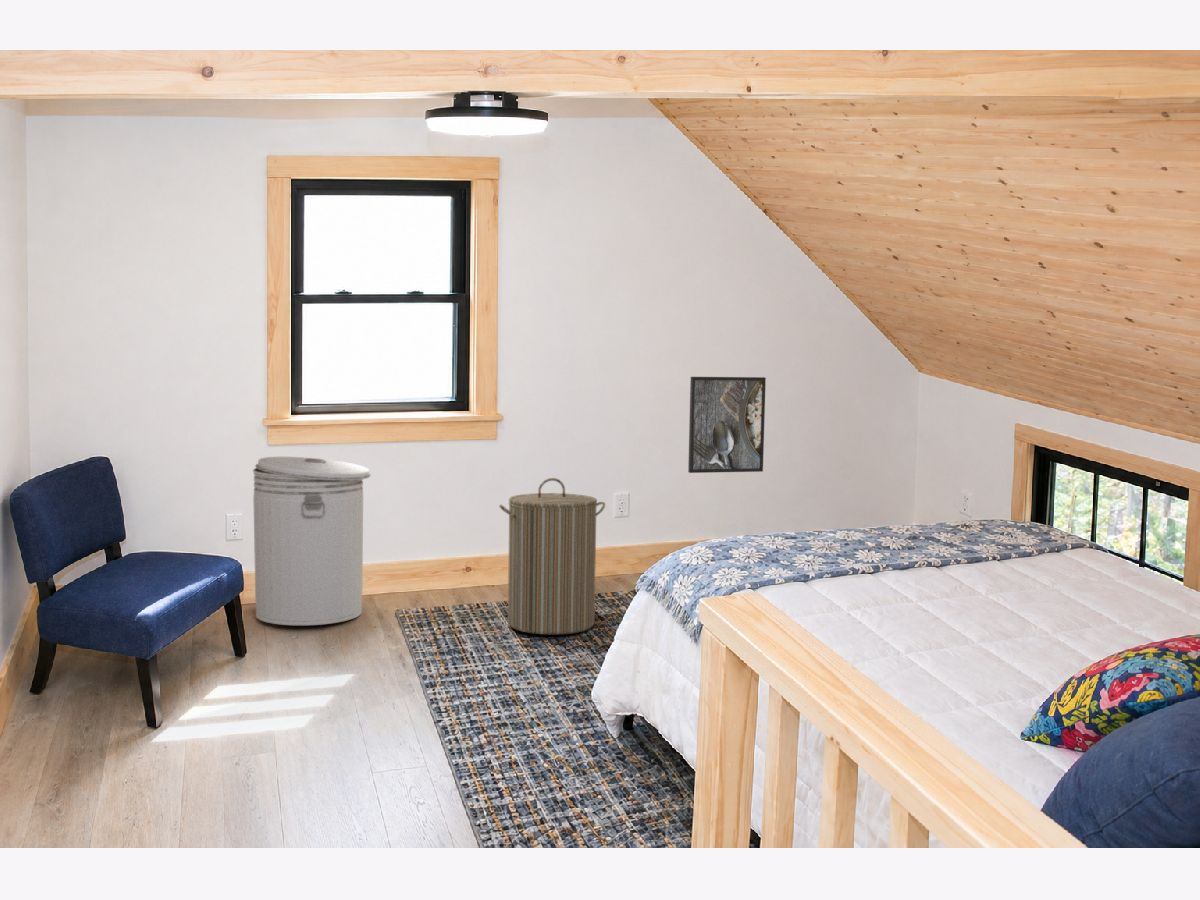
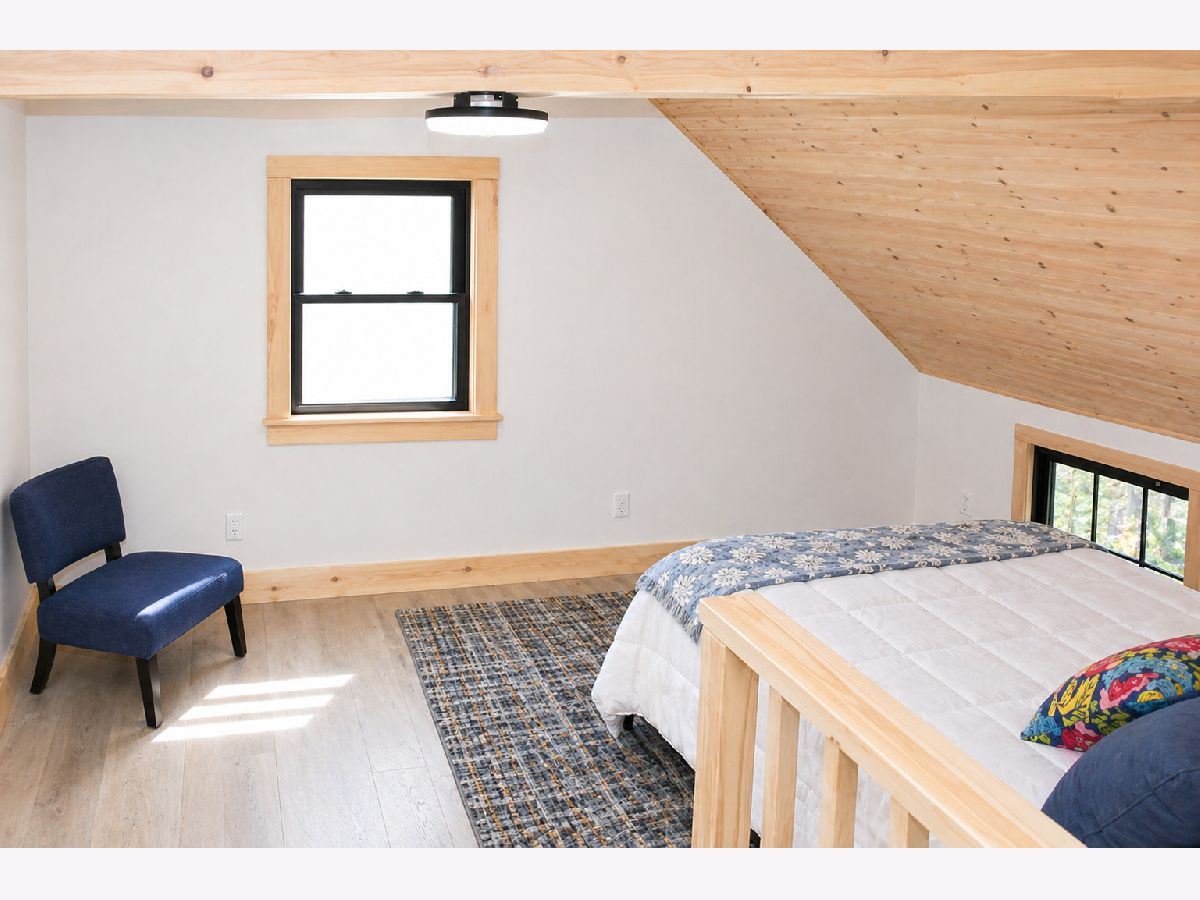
- laundry hamper (552, 551)
- can (312, 536)
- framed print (727, 424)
